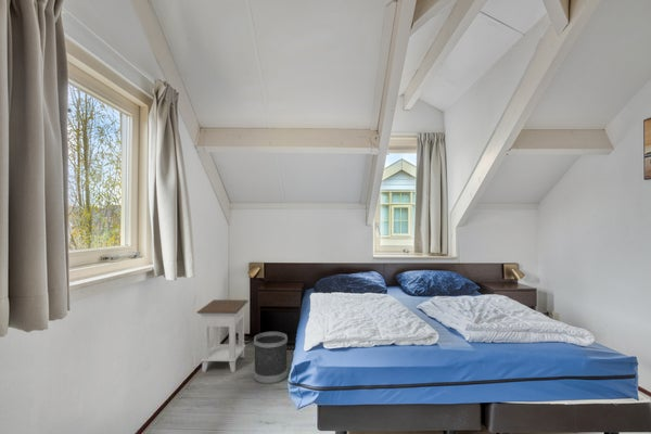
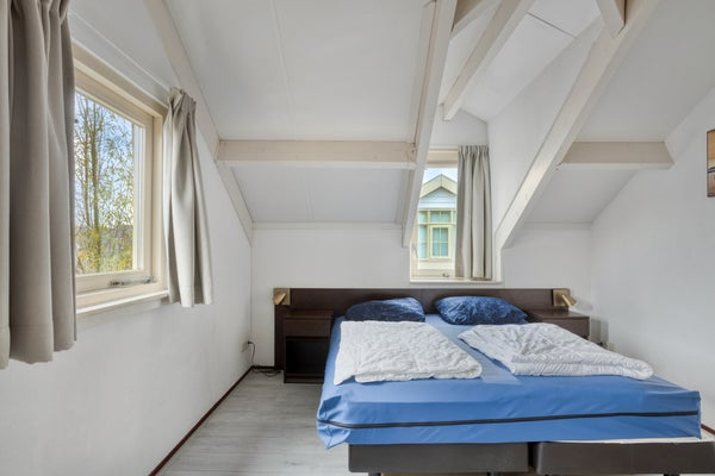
- nightstand (219, 334)
- wastebasket (270, 356)
